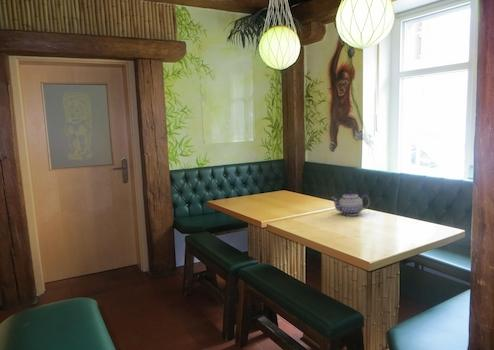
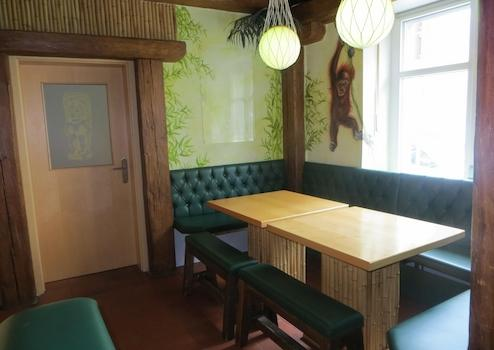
- teapot (350, 202)
